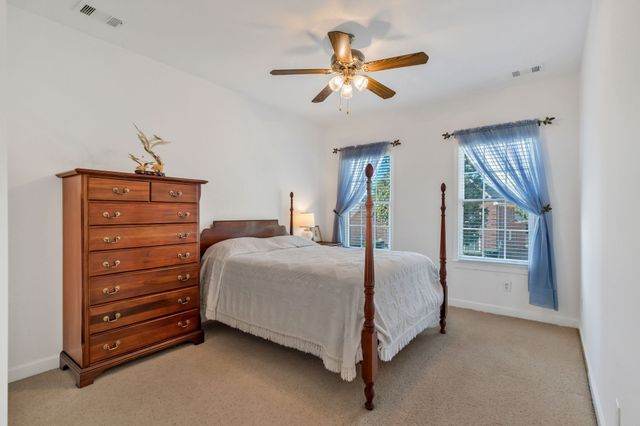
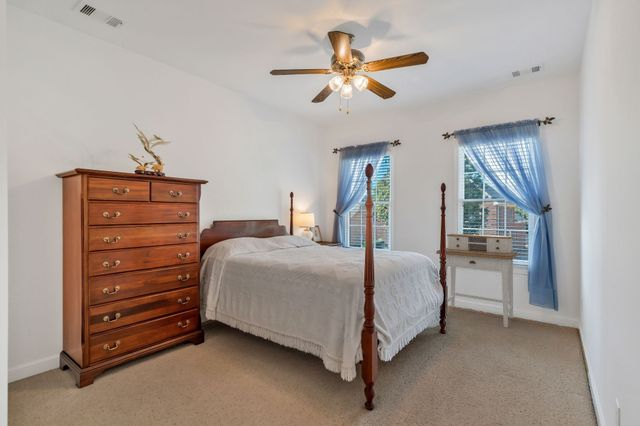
+ desk (476, 268)
